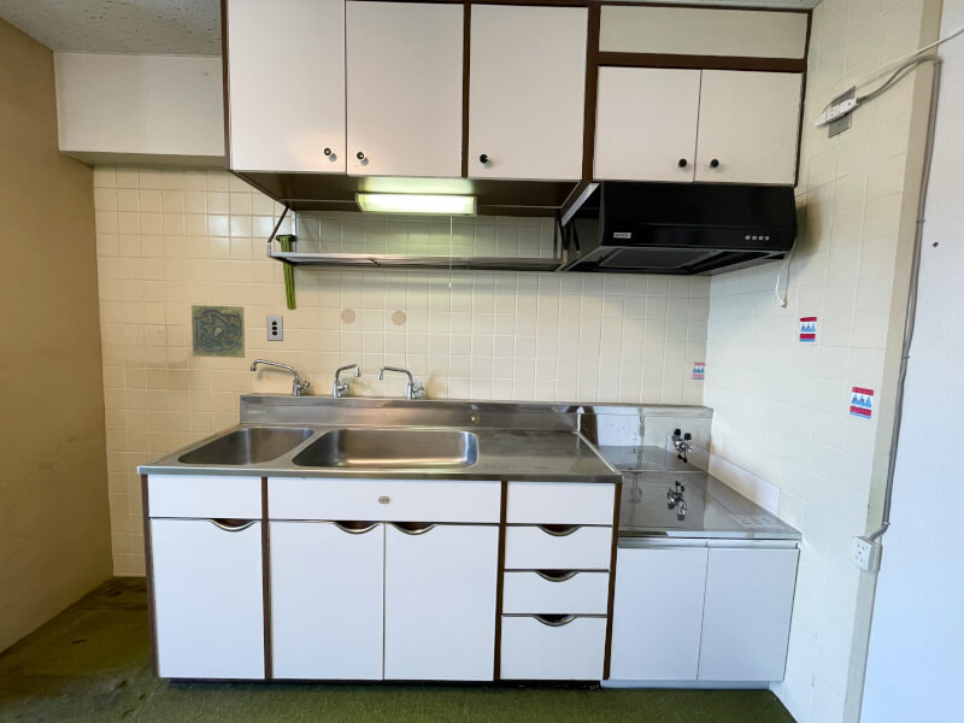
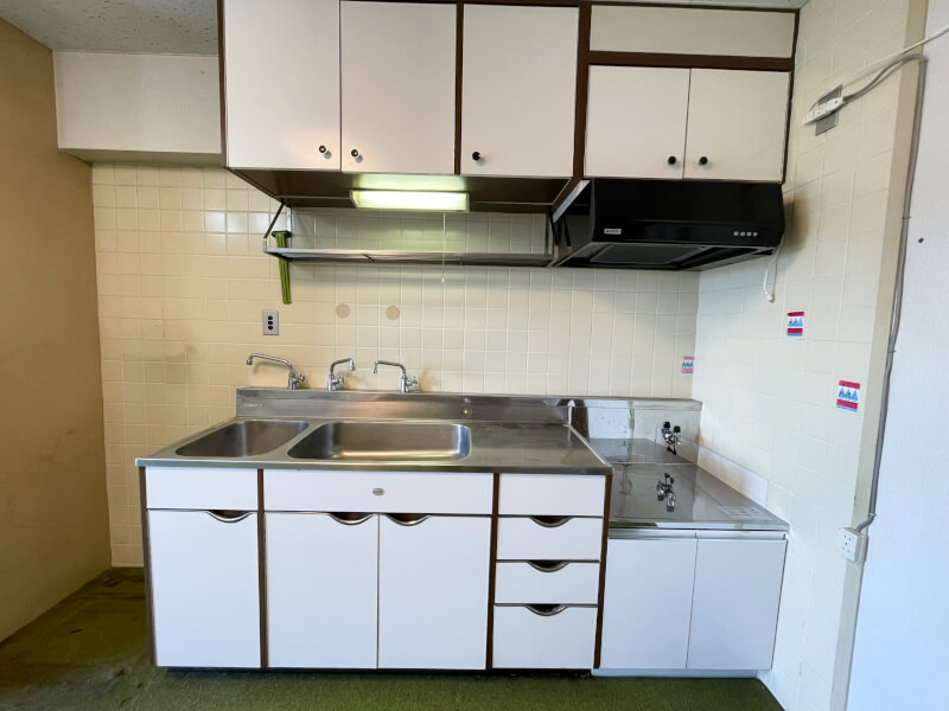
- decorative tile (218, 331)
